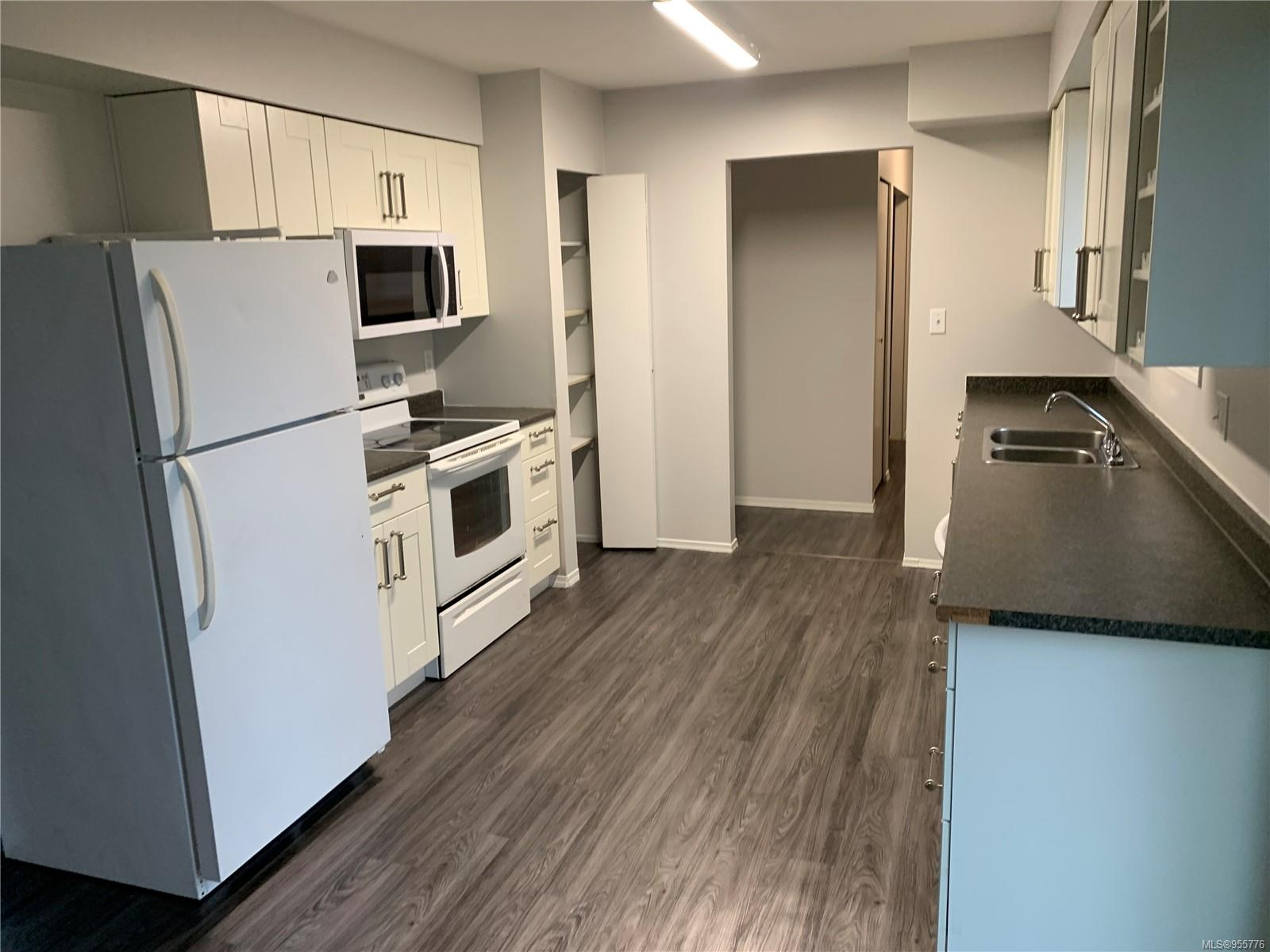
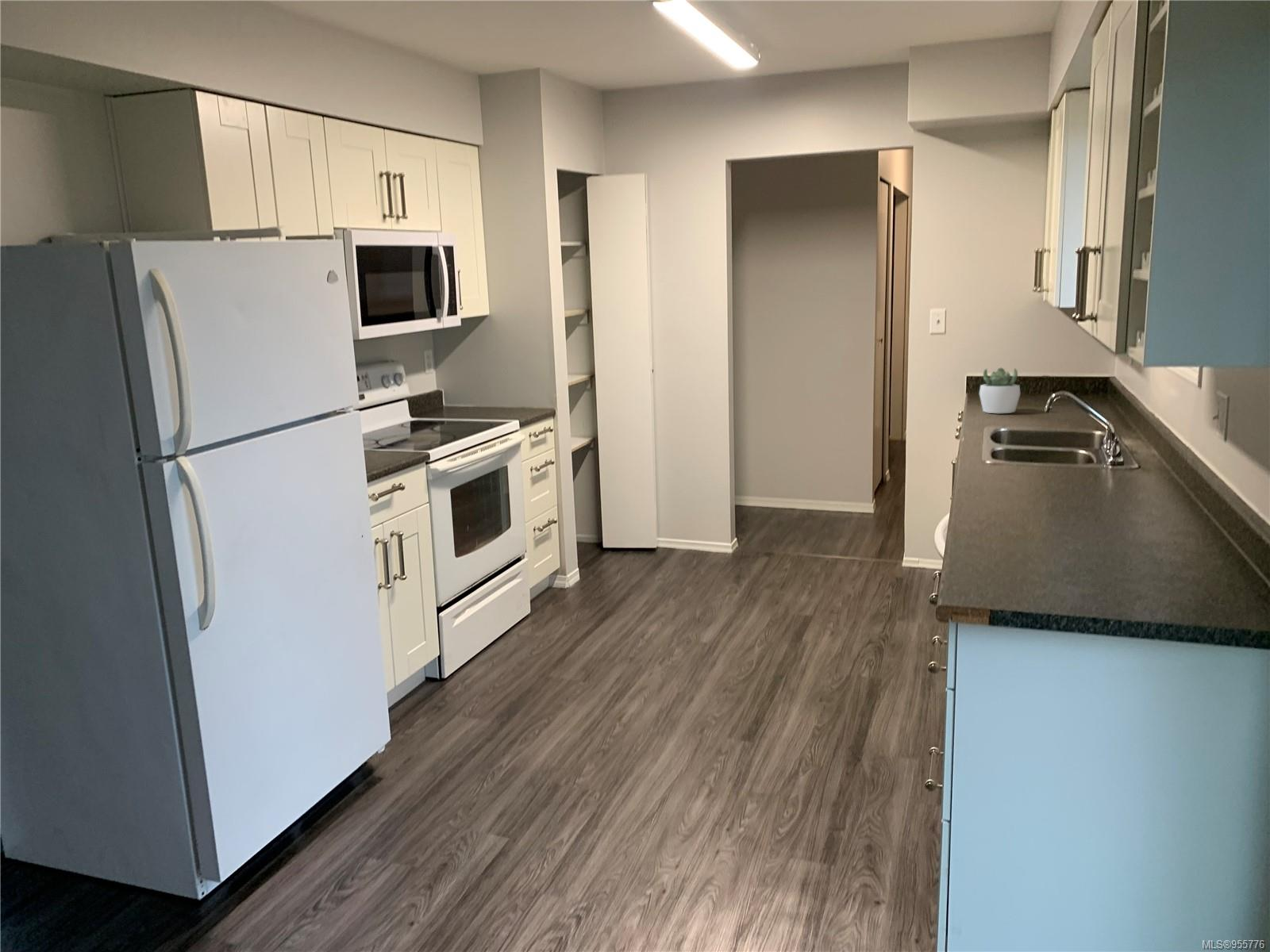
+ succulent plant (999, 390)
